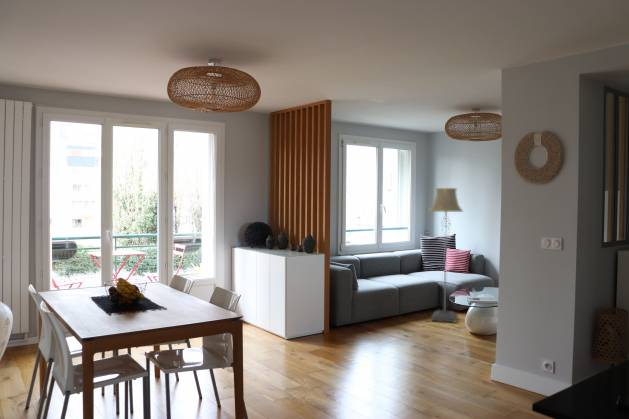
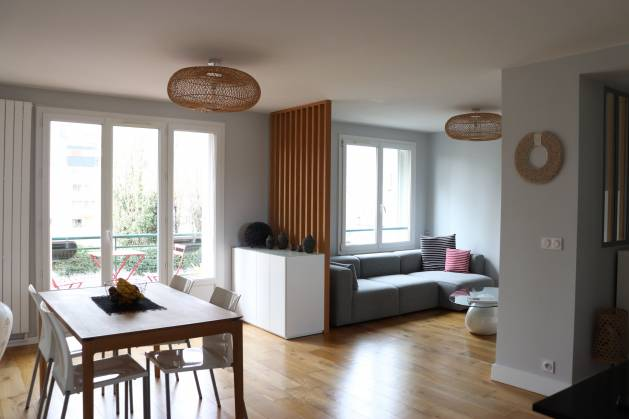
- floor lamp (445, 253)
